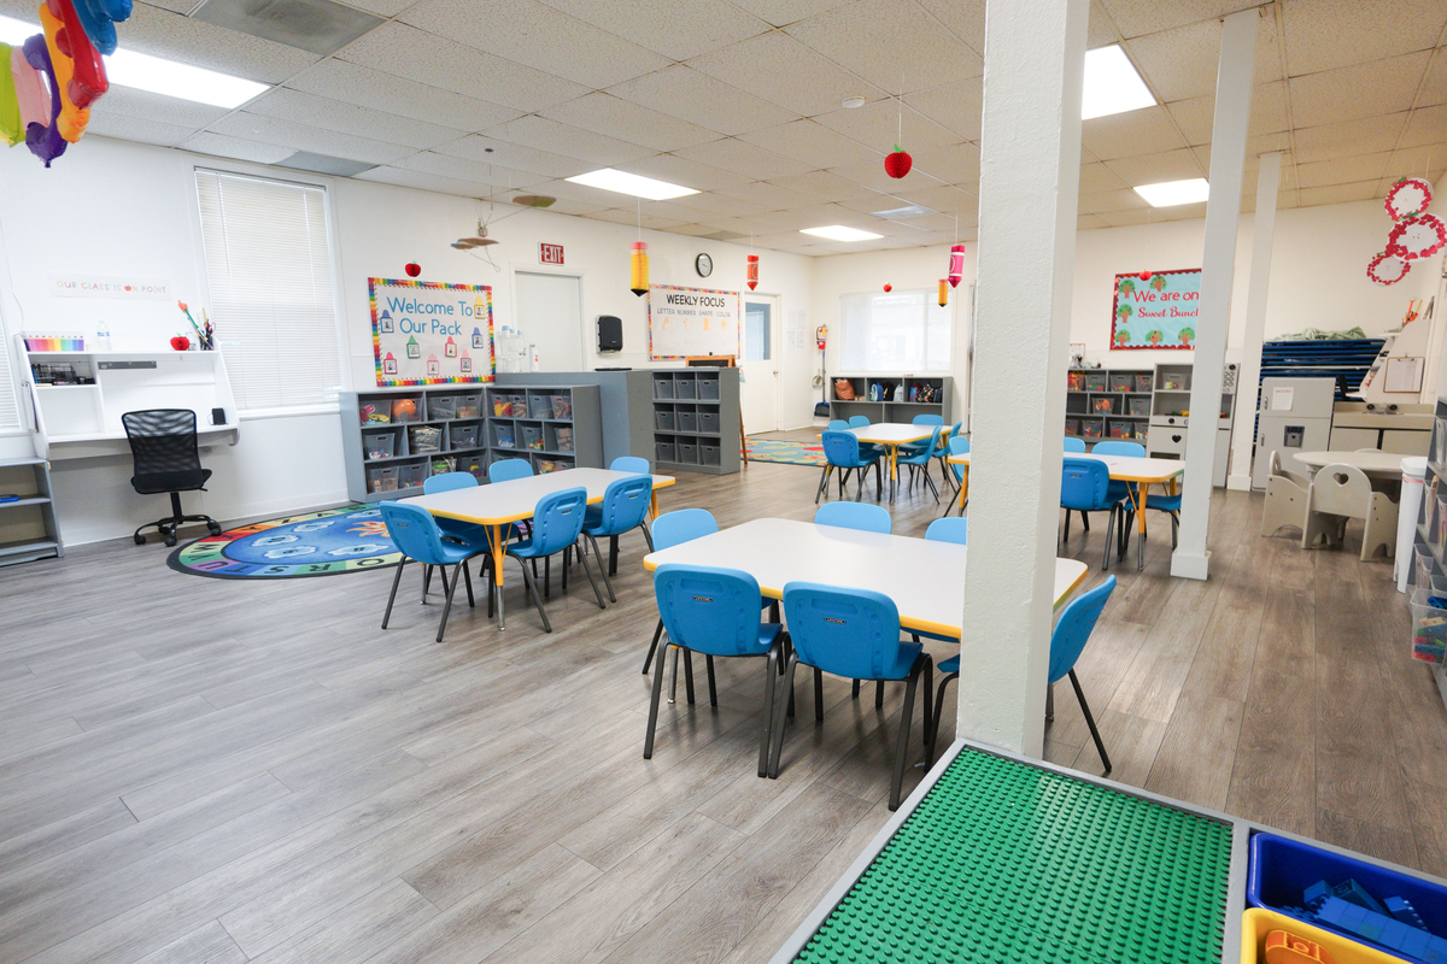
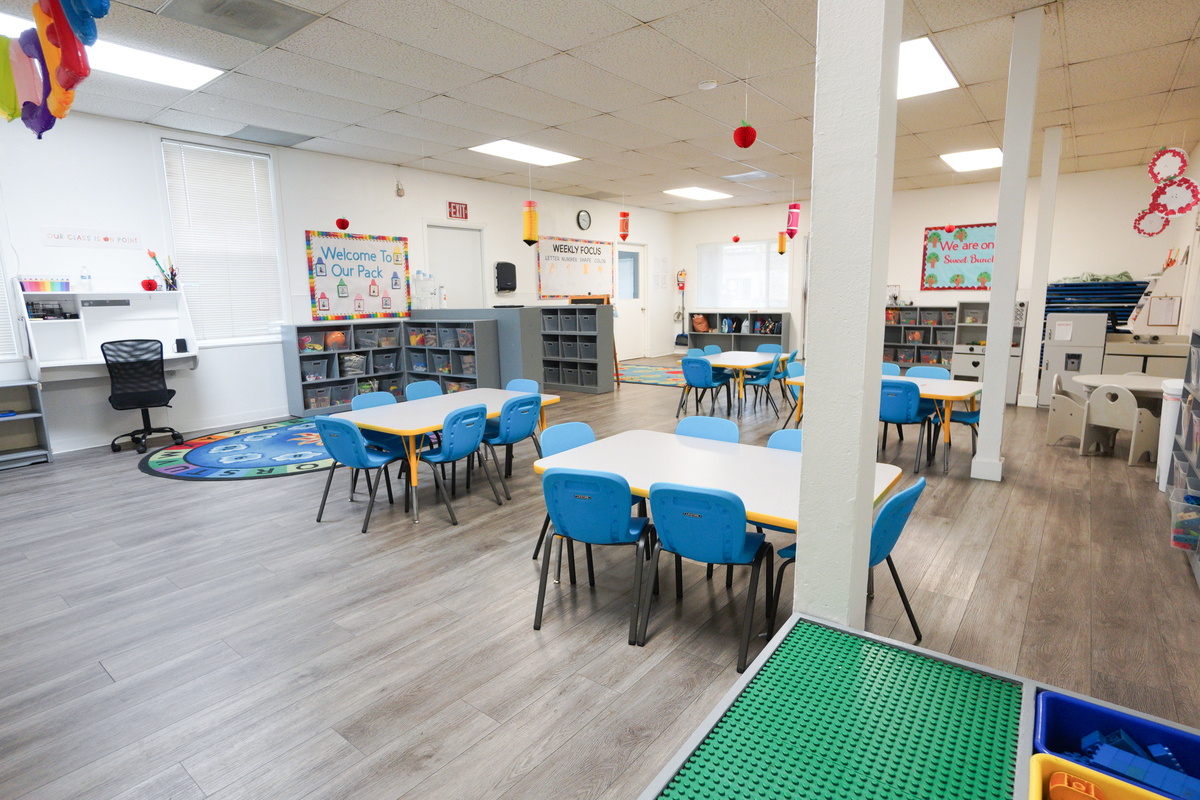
- ceiling mobile (504, 217)
